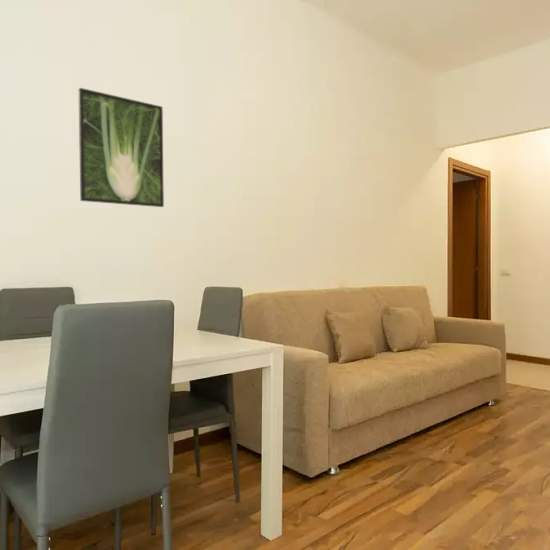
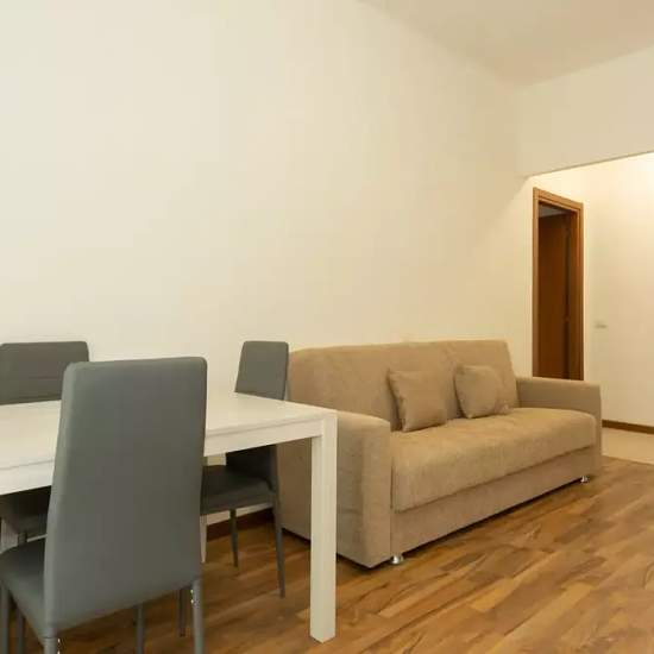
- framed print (123, 151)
